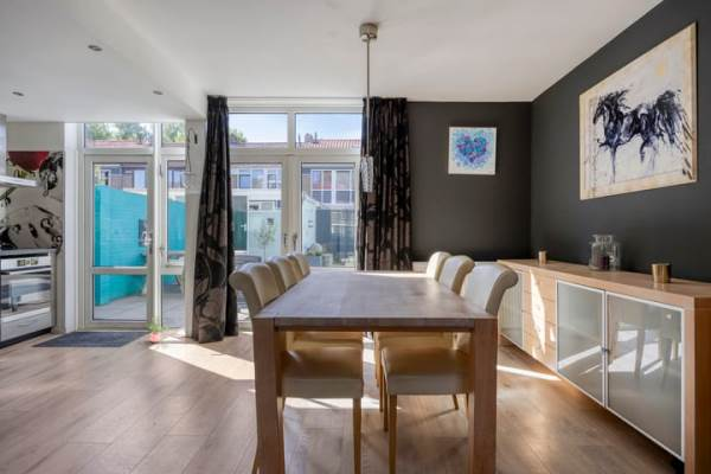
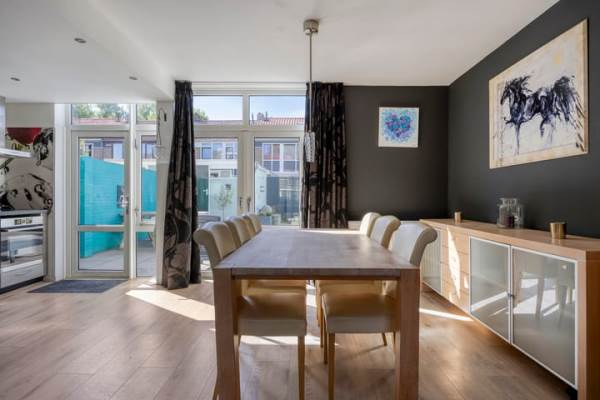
- potted plant (156, 329)
